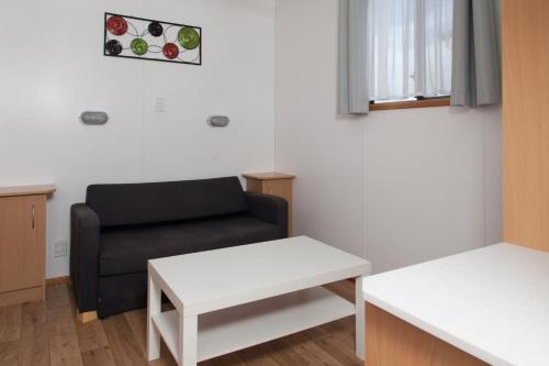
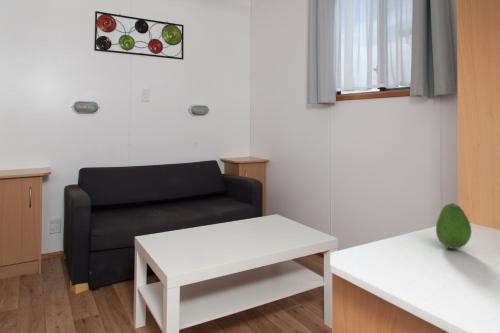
+ fruit (453, 225)
